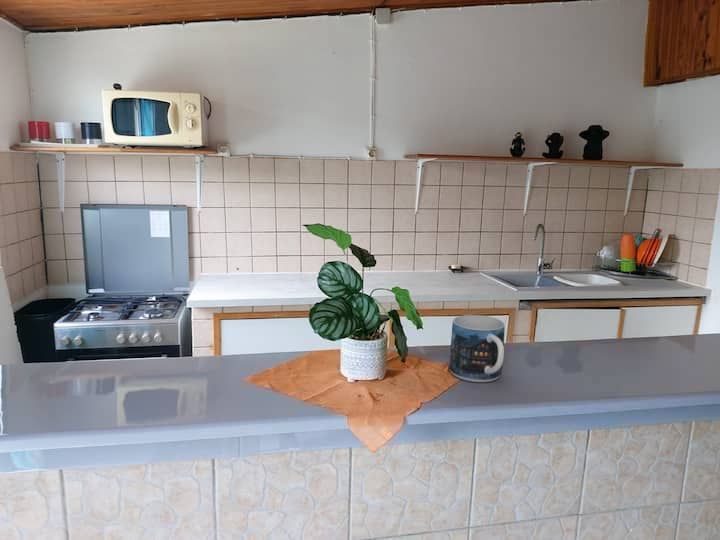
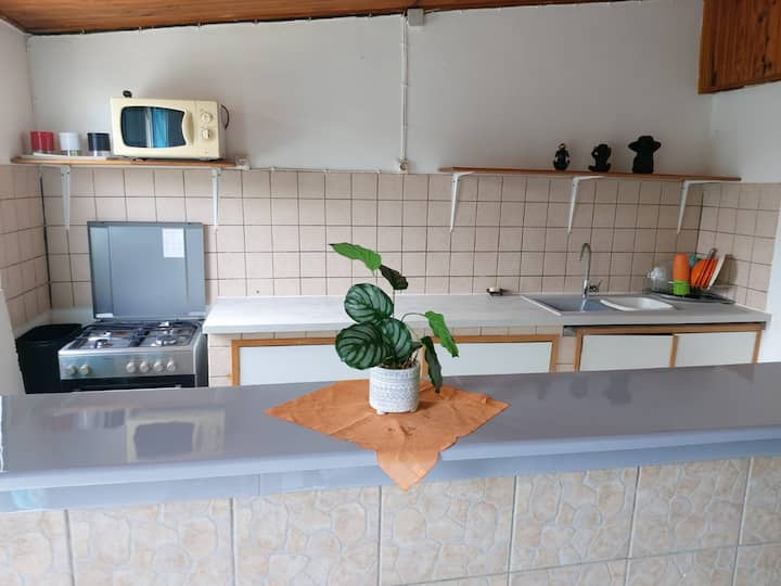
- mug (482, 351)
